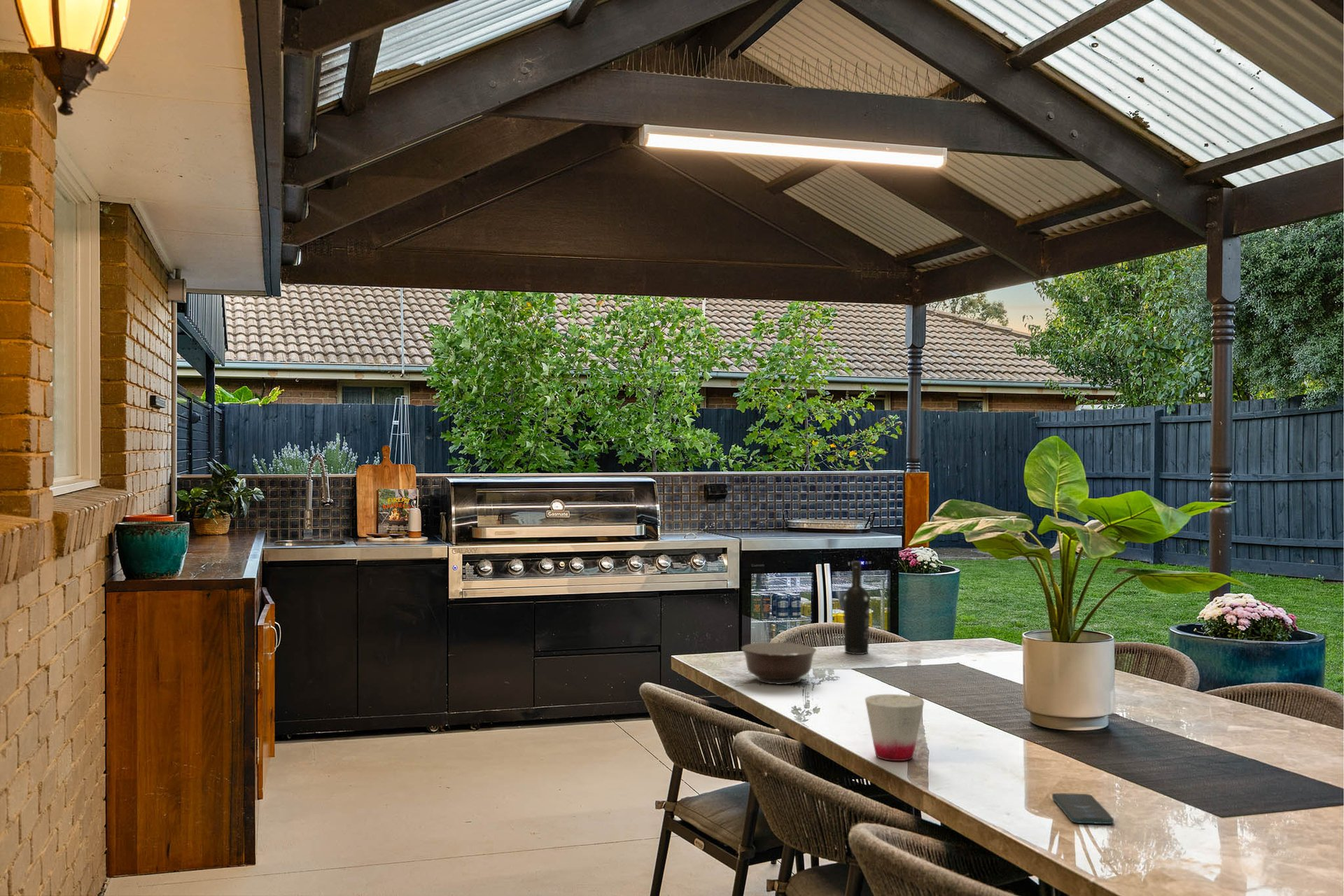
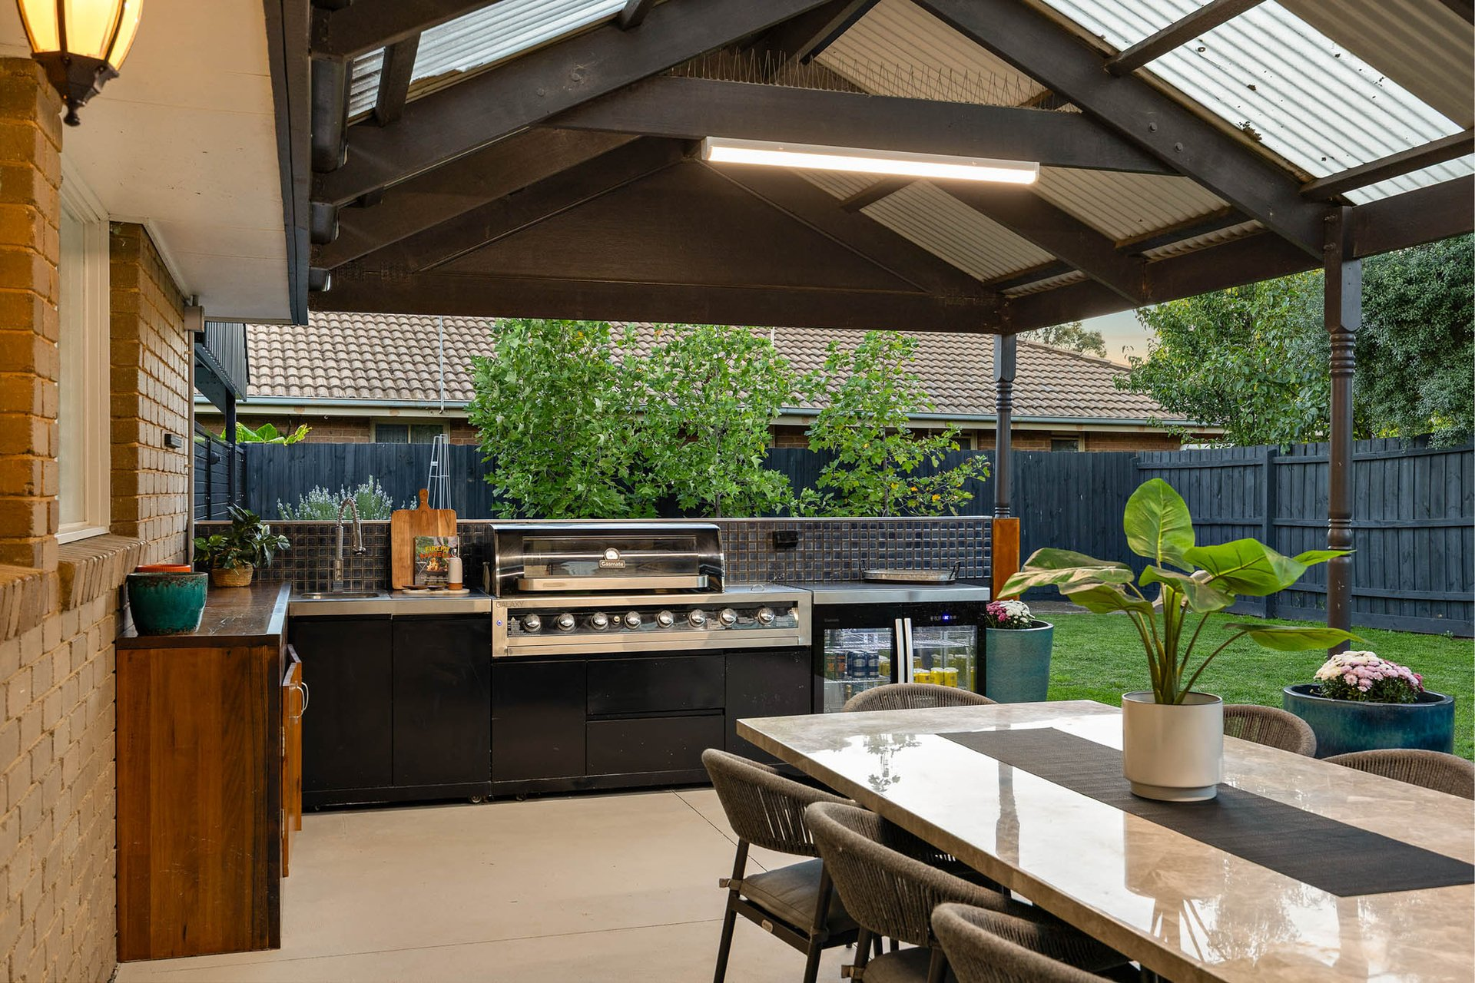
- cup (894, 728)
- bowl (778, 664)
- wine bottle (856, 607)
- smartphone (1082, 808)
